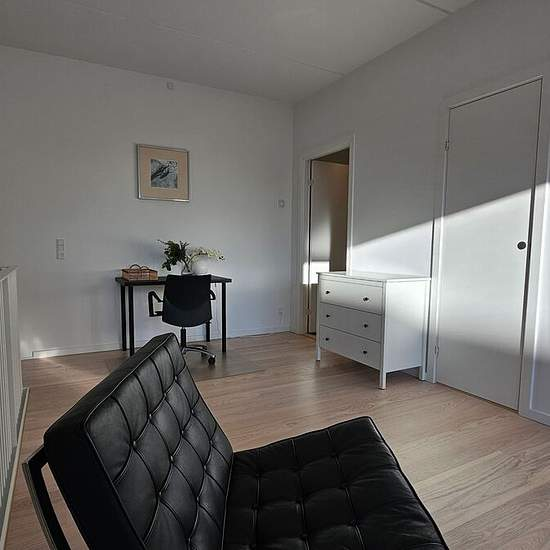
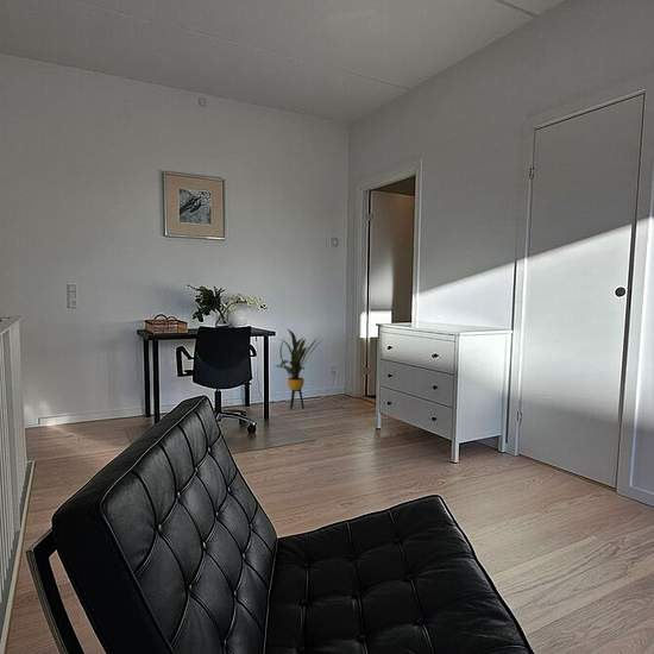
+ house plant (297, 369)
